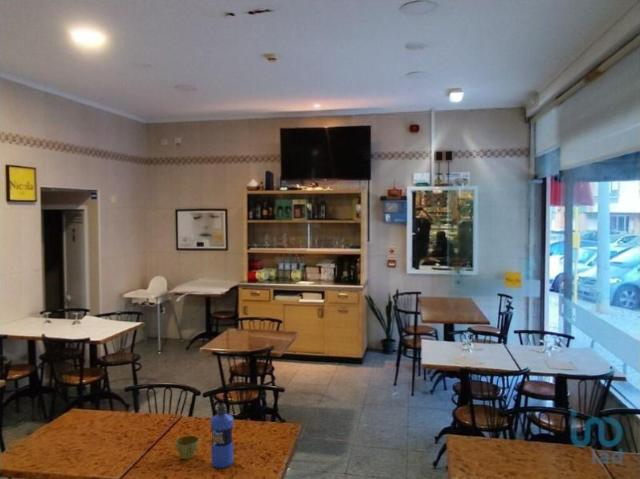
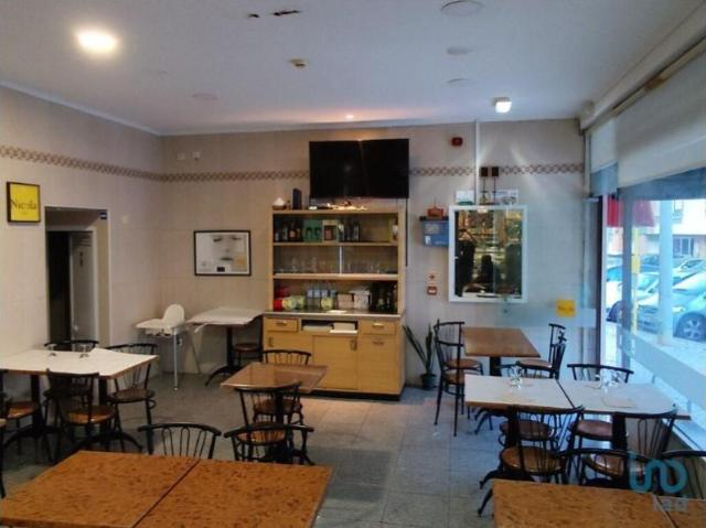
- flower pot (187, 448)
- water bottle (222, 433)
